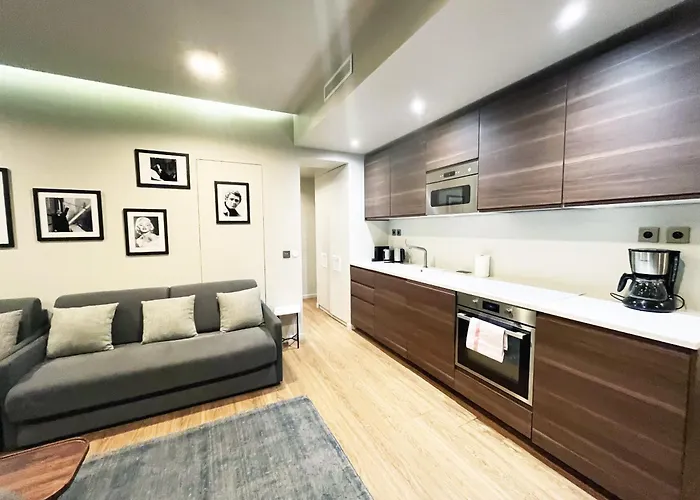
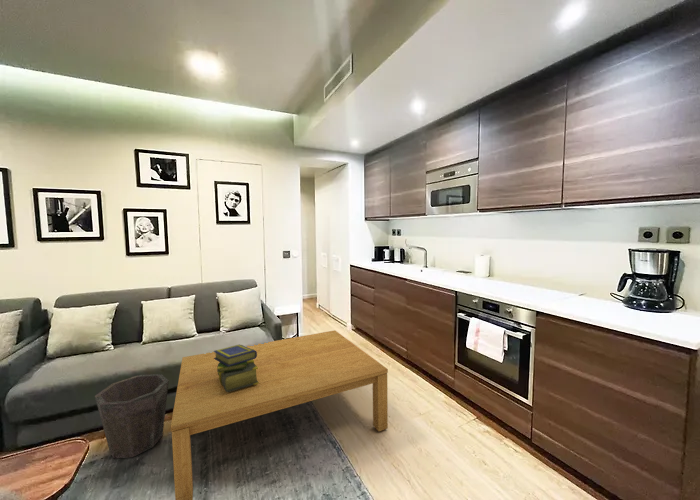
+ waste bin (135, 415)
+ coffee table (280, 391)
+ stack of books (235, 364)
